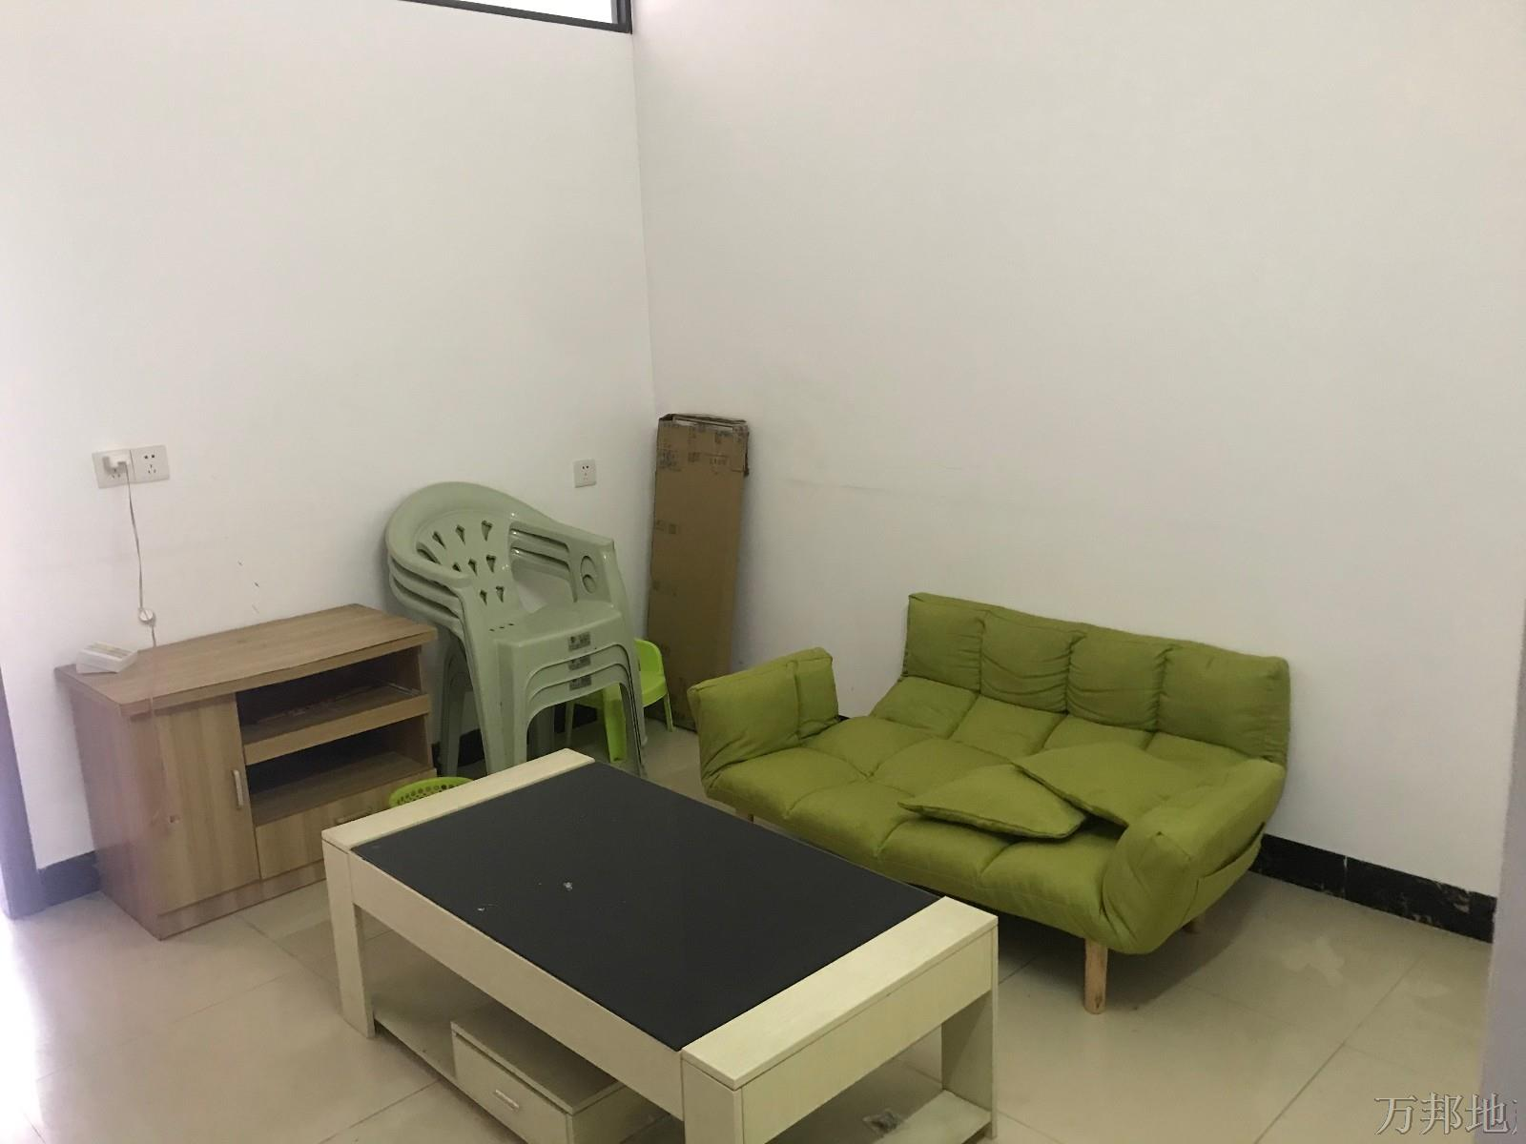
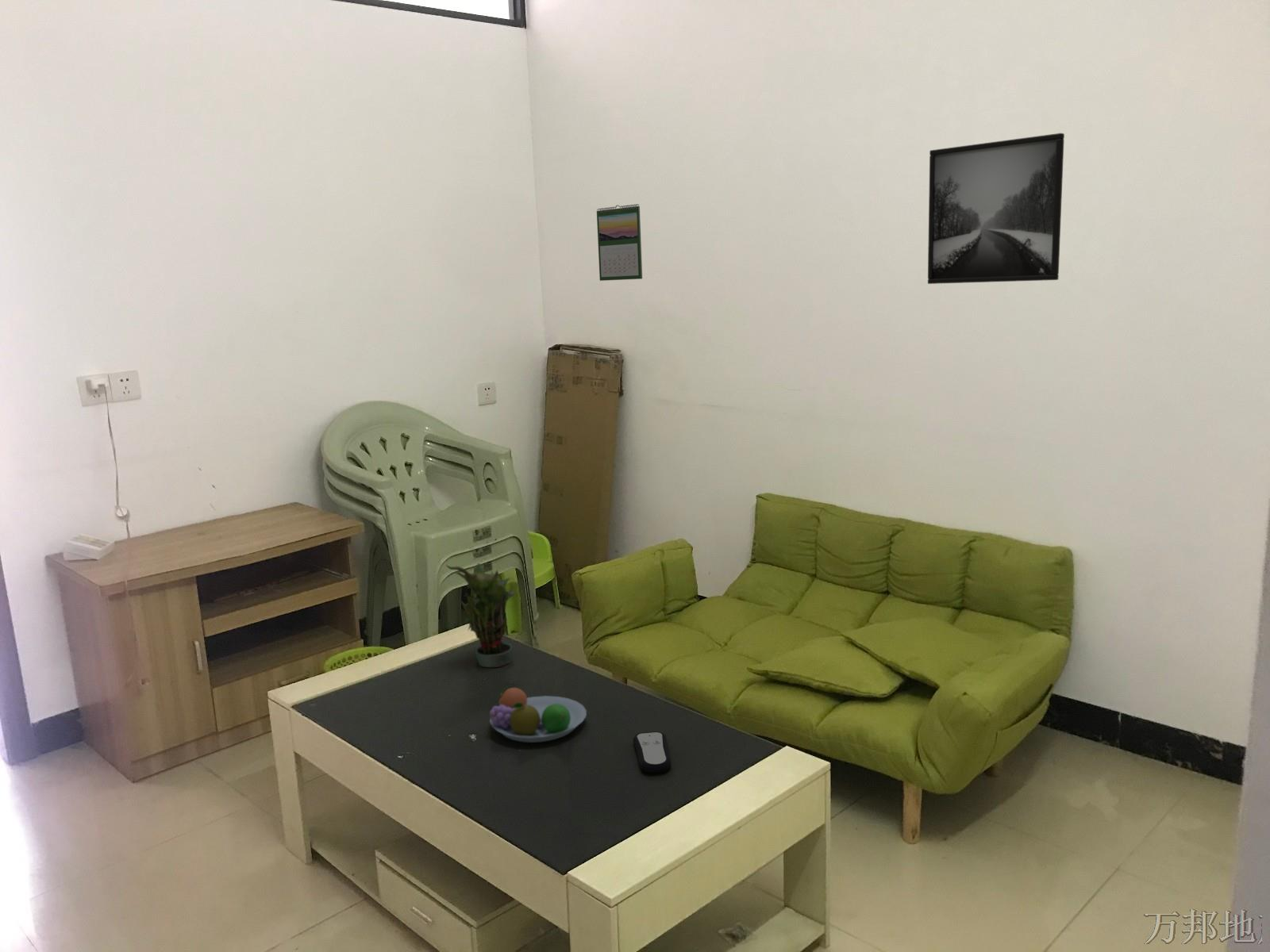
+ remote control (652, 750)
+ fruit bowl (537, 708)
+ potted plant (481, 610)
+ calendar (618, 242)
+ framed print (991, 213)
